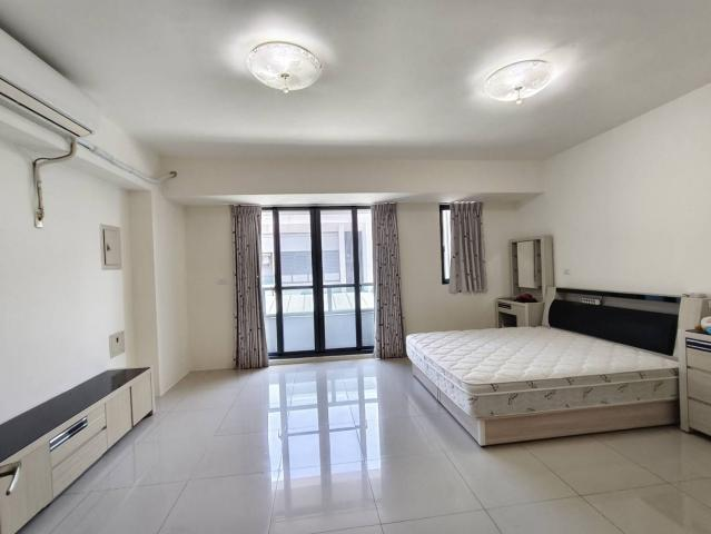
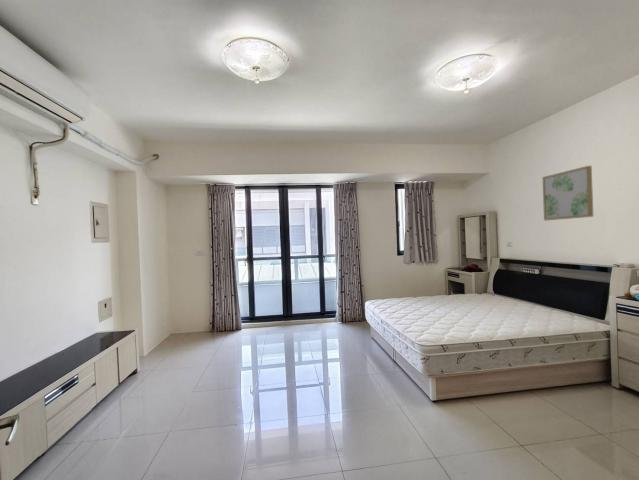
+ wall art (565, 195)
